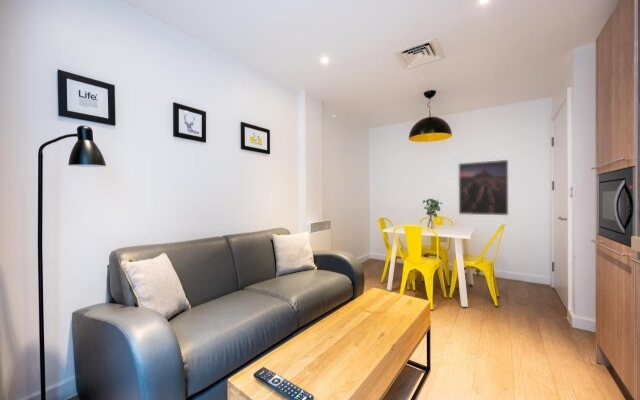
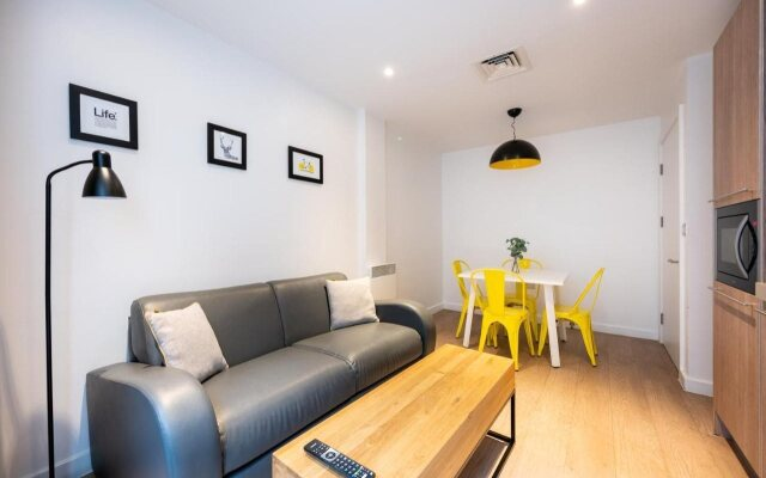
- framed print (482, 188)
